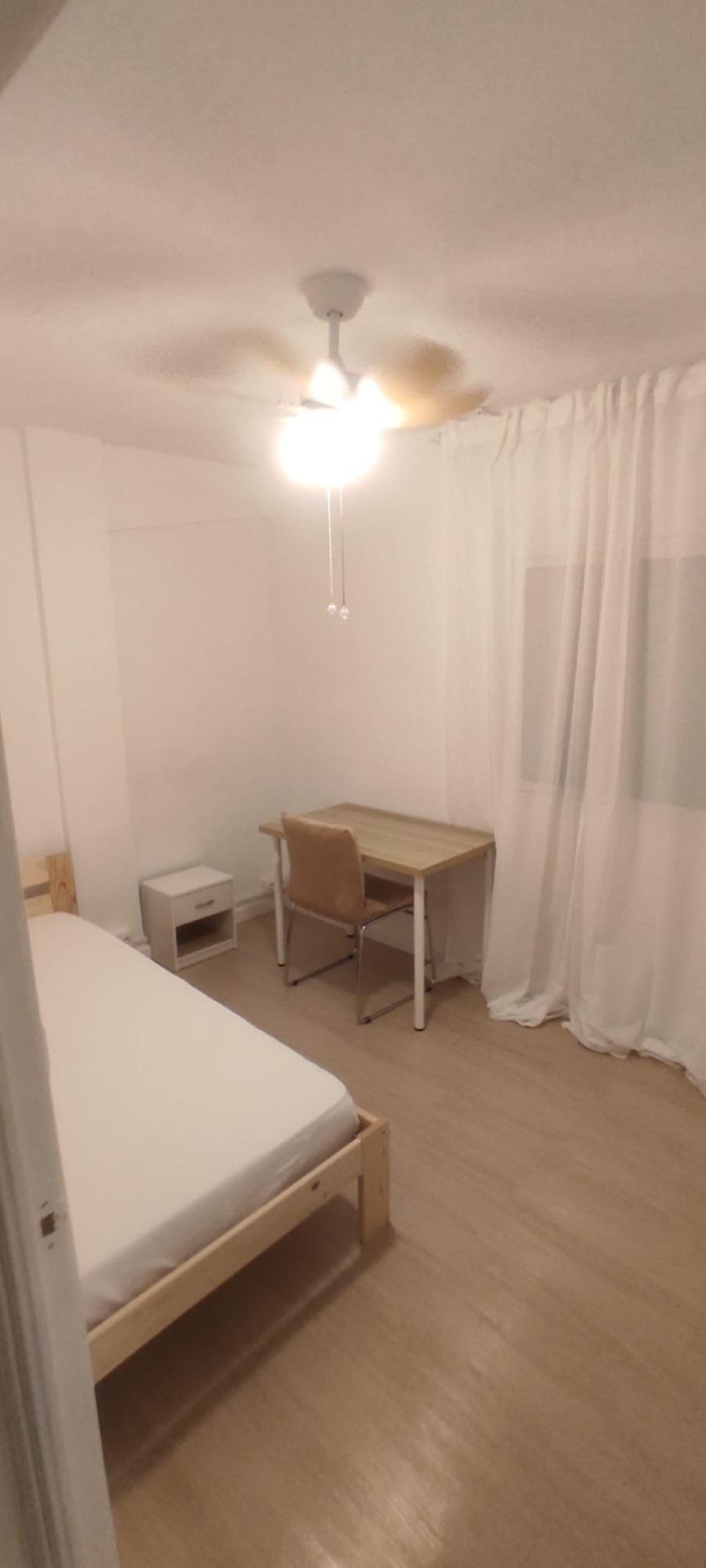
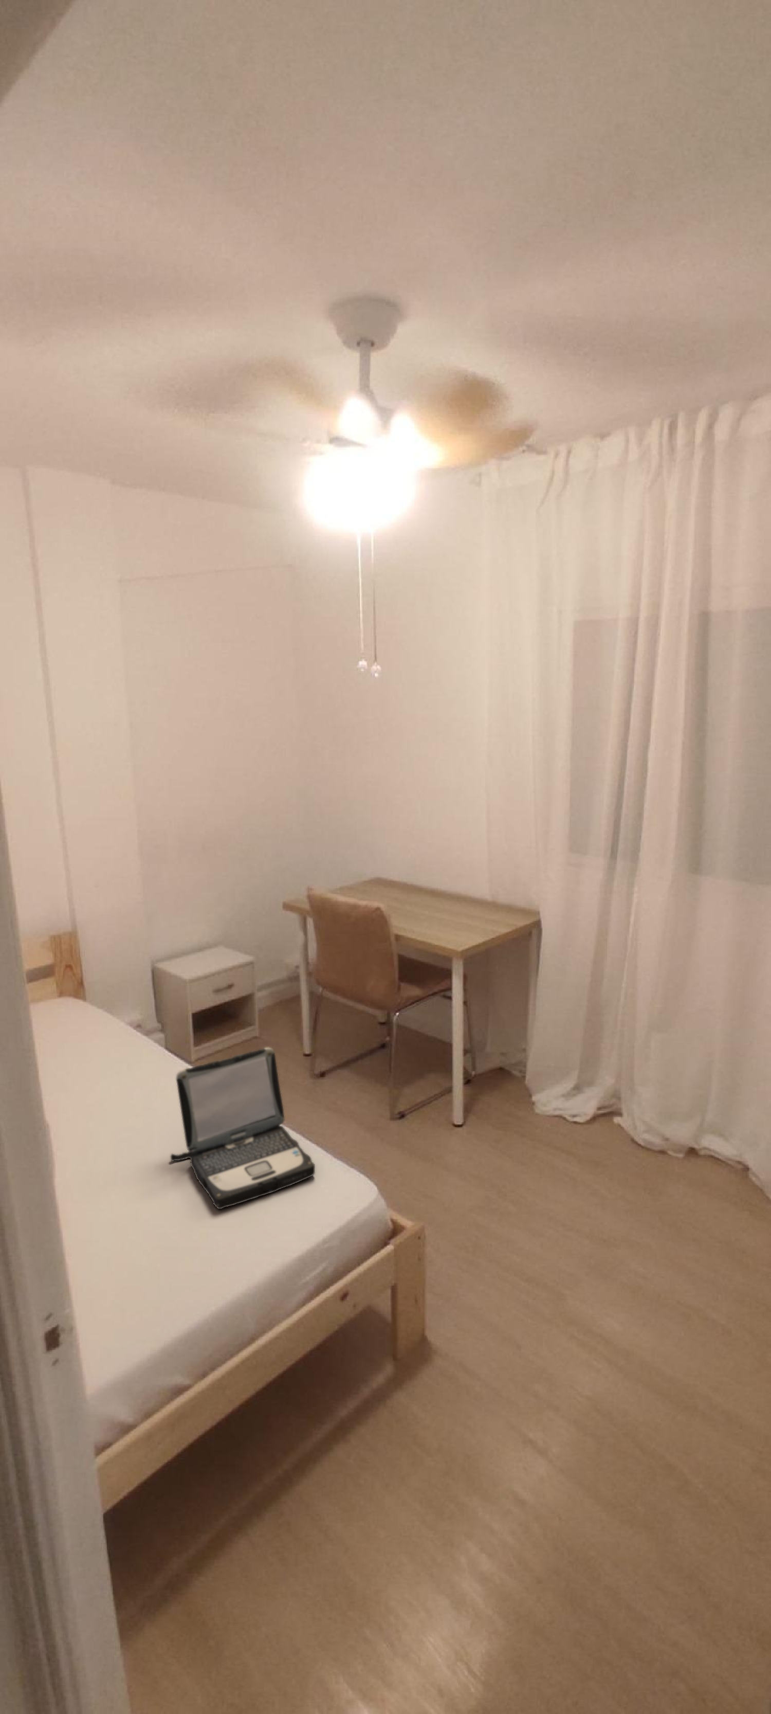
+ laptop (242, 1122)
